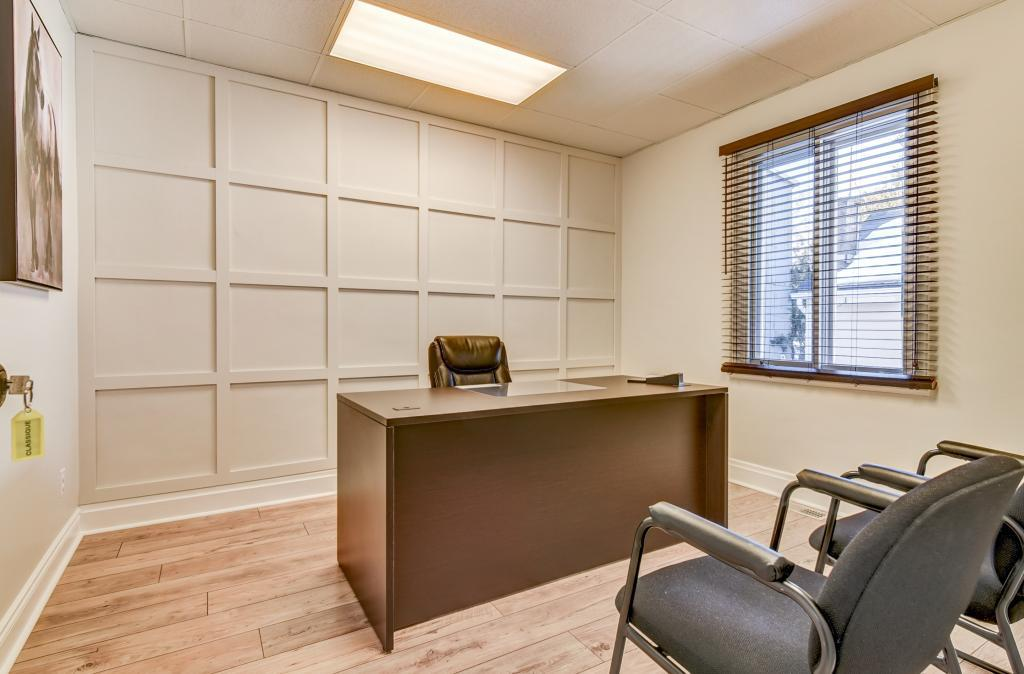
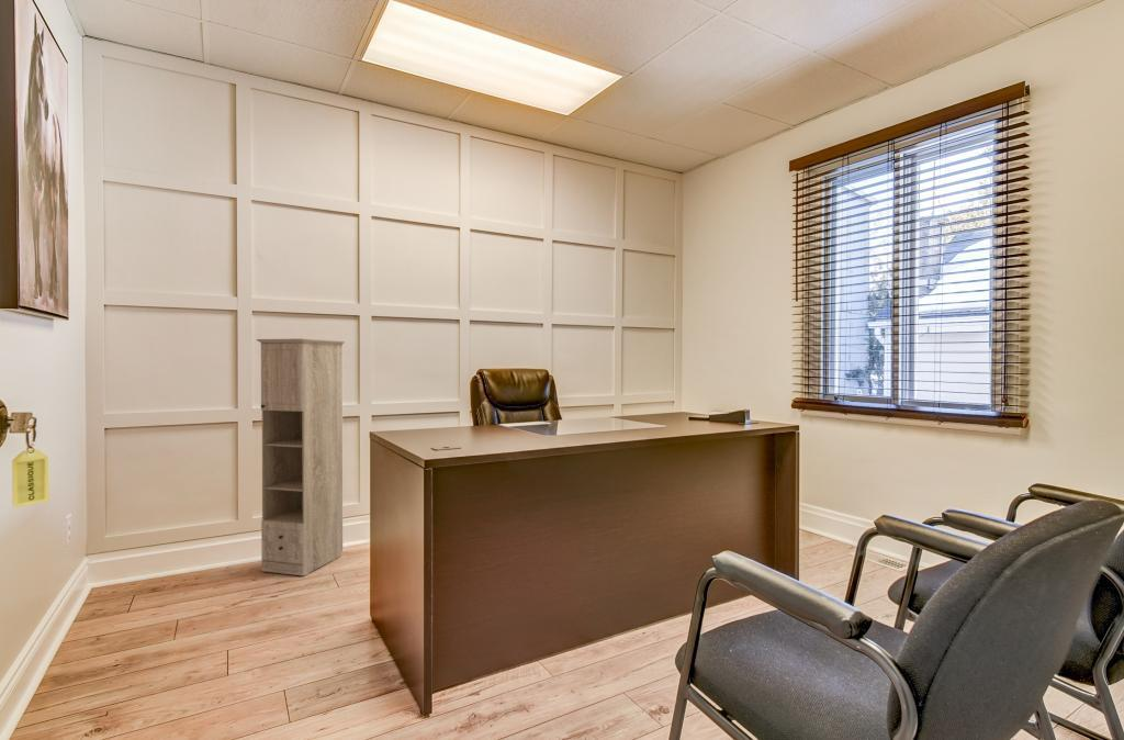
+ storage cabinet (302, 451)
